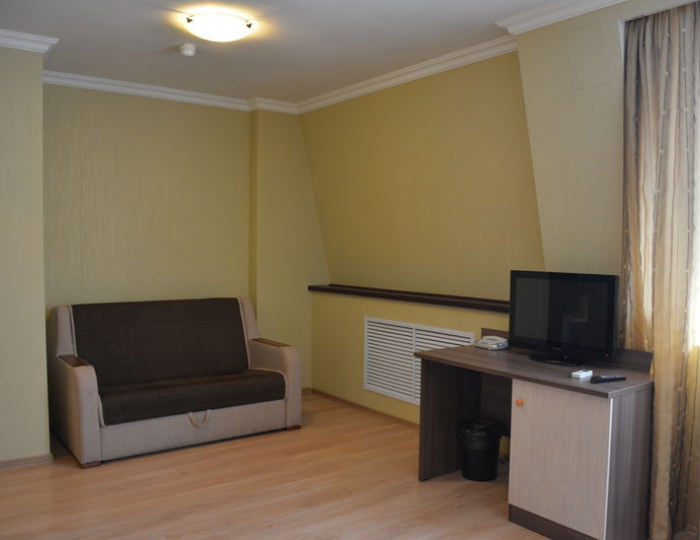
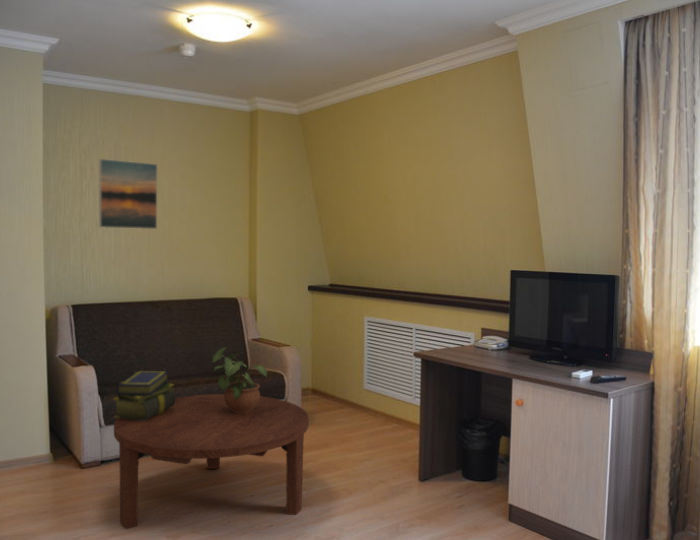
+ potted plant (234, 378)
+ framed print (128, 195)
+ coffee table (213, 458)
+ stack of books (145, 393)
